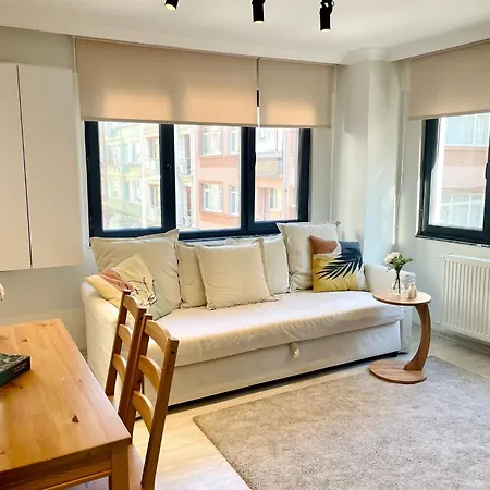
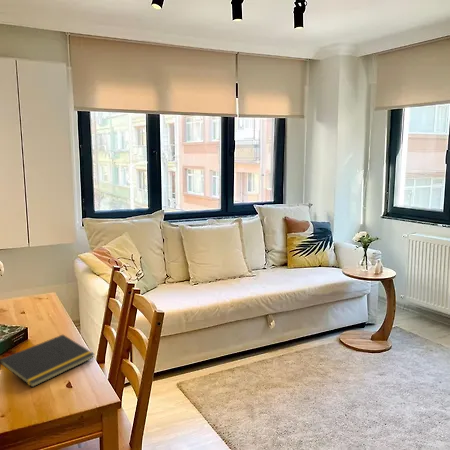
+ notepad (48, 358)
